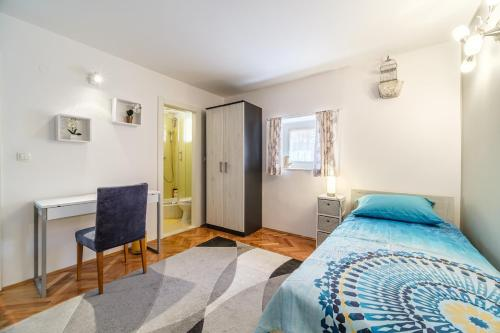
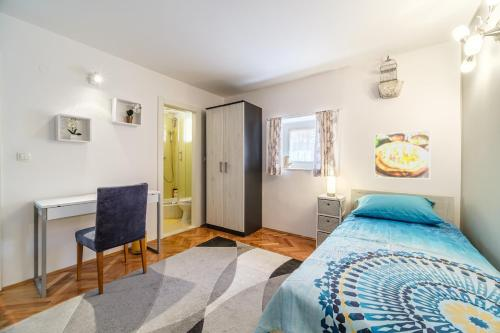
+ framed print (400, 155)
